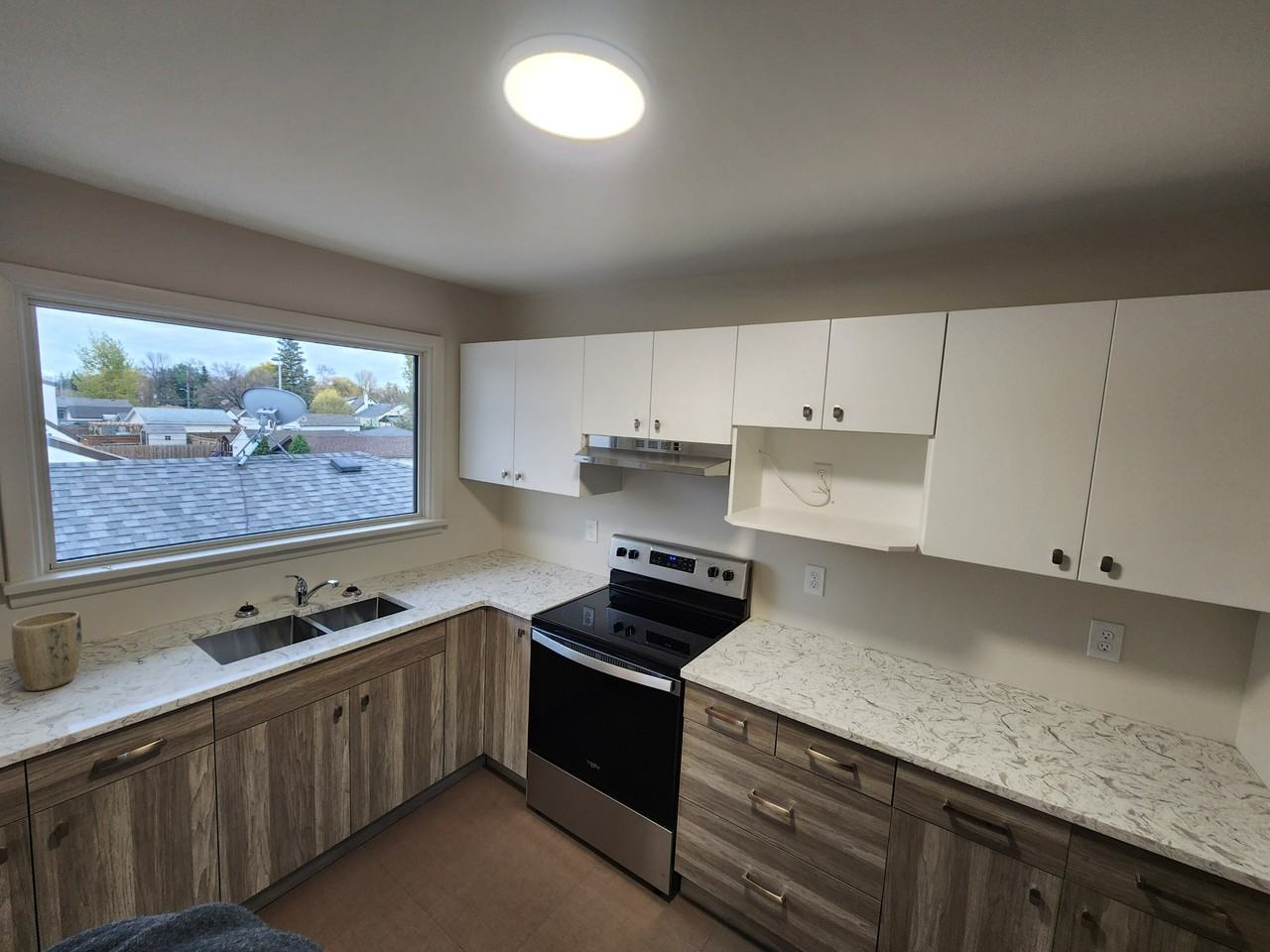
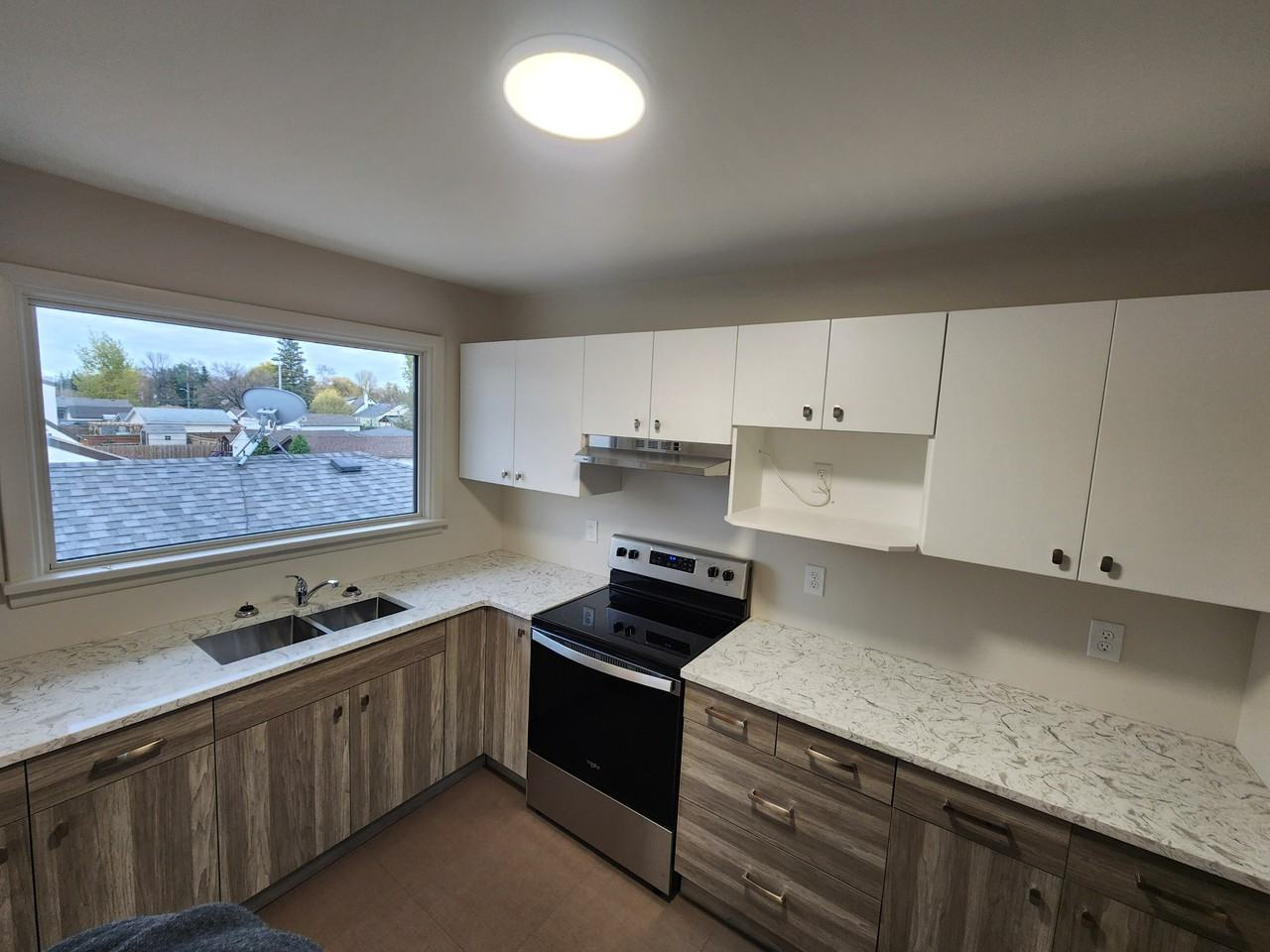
- plant pot (49, 651)
